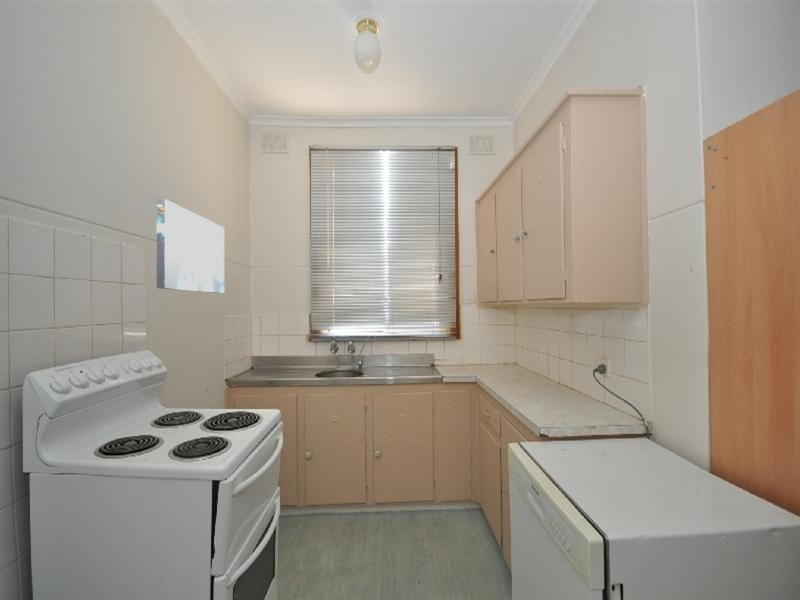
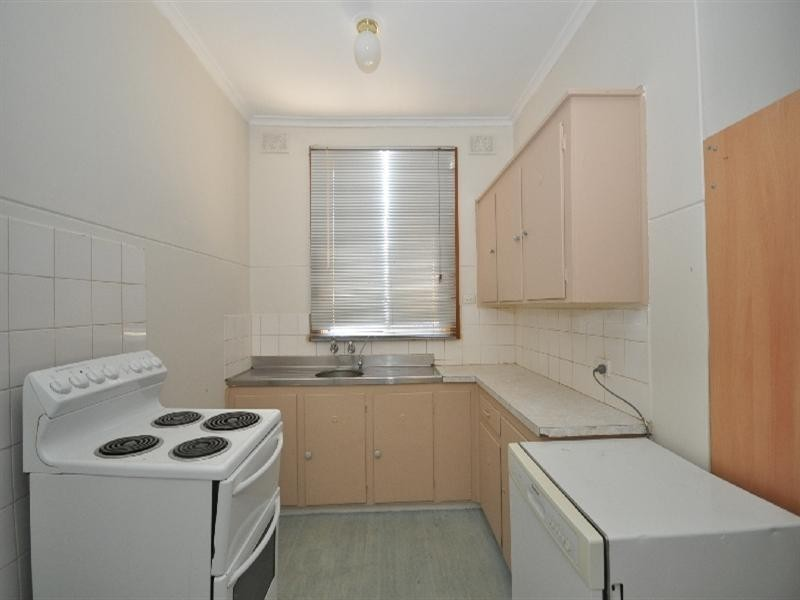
- wall art (195, 253)
